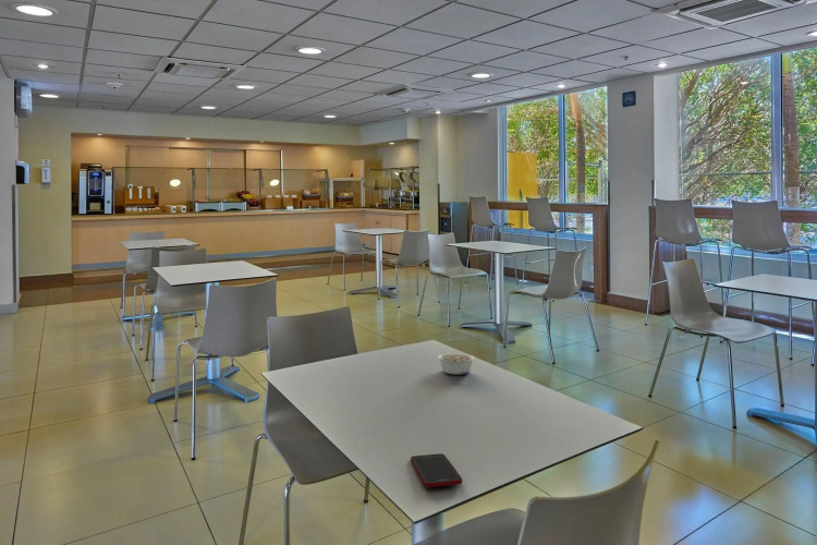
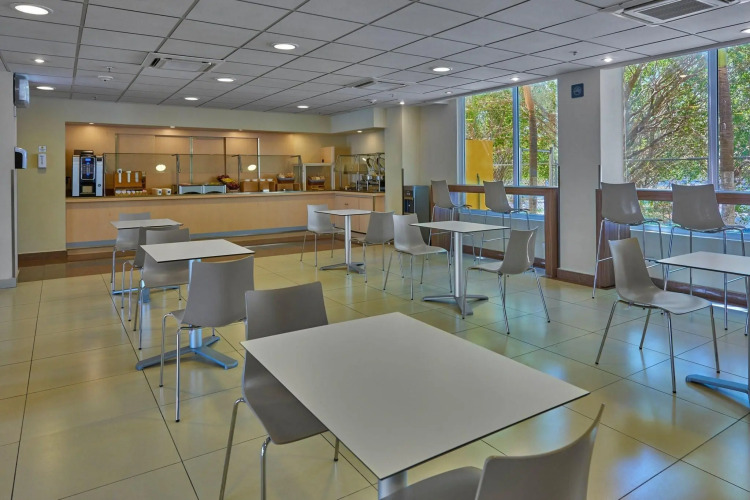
- legume (456, 363)
- cell phone (435, 469)
